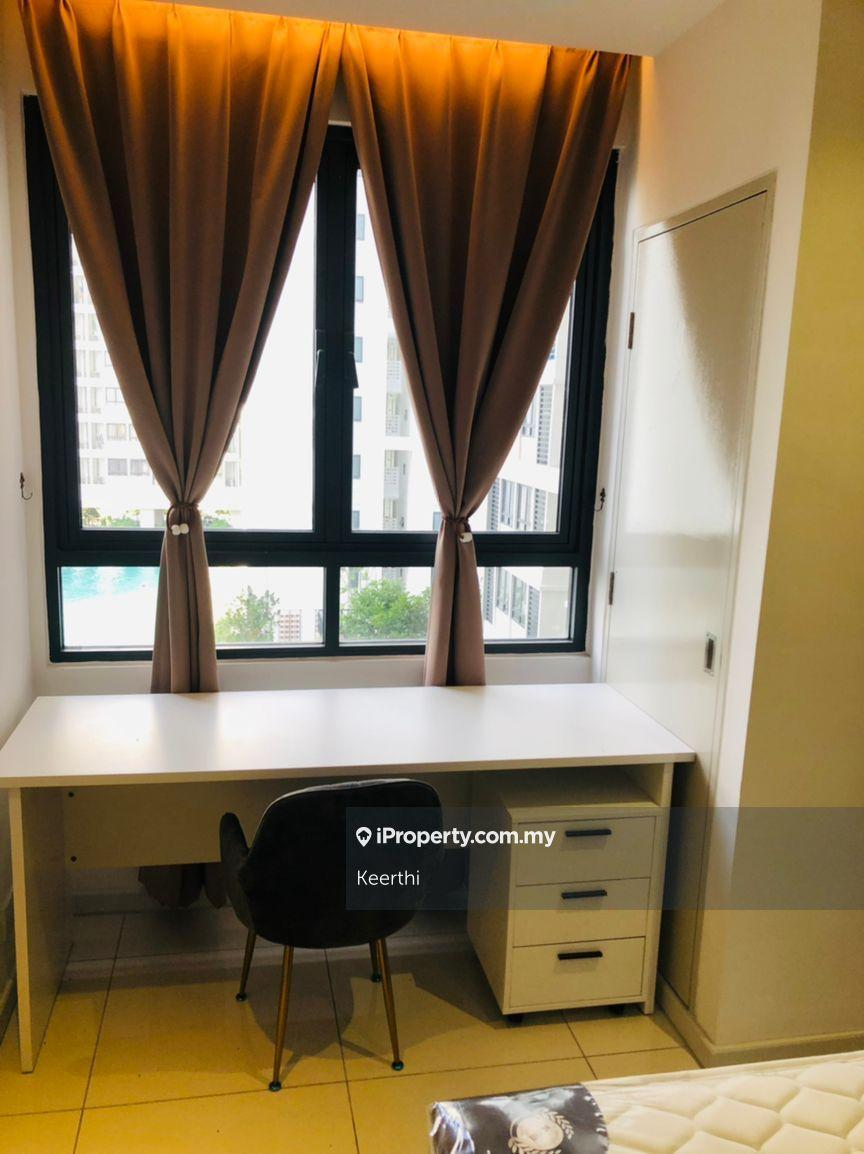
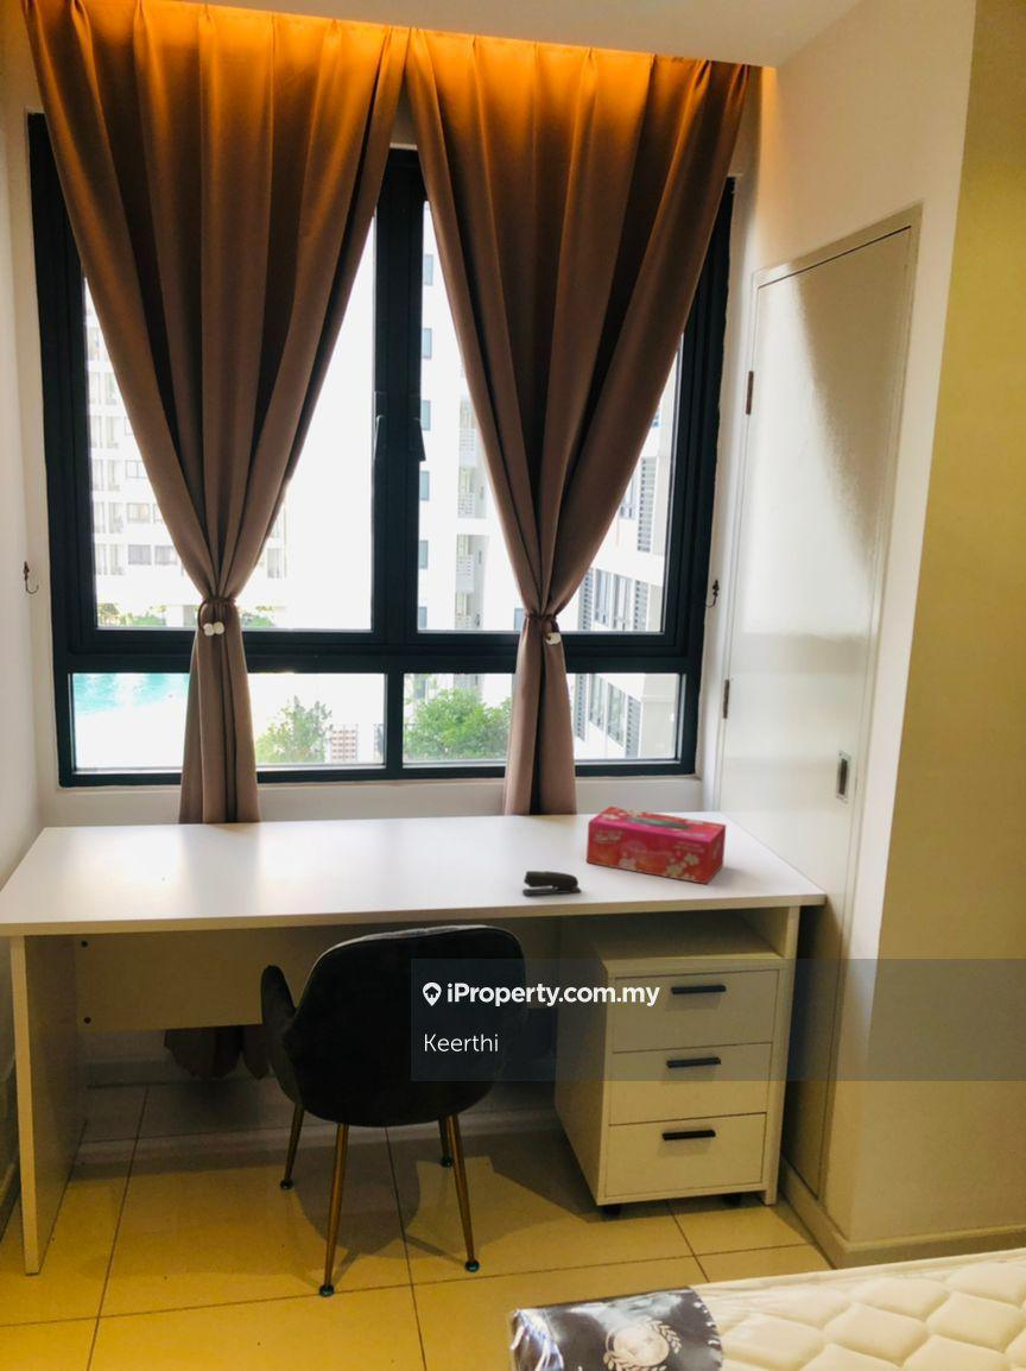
+ tissue box (656, 842)
+ stapler (551, 880)
